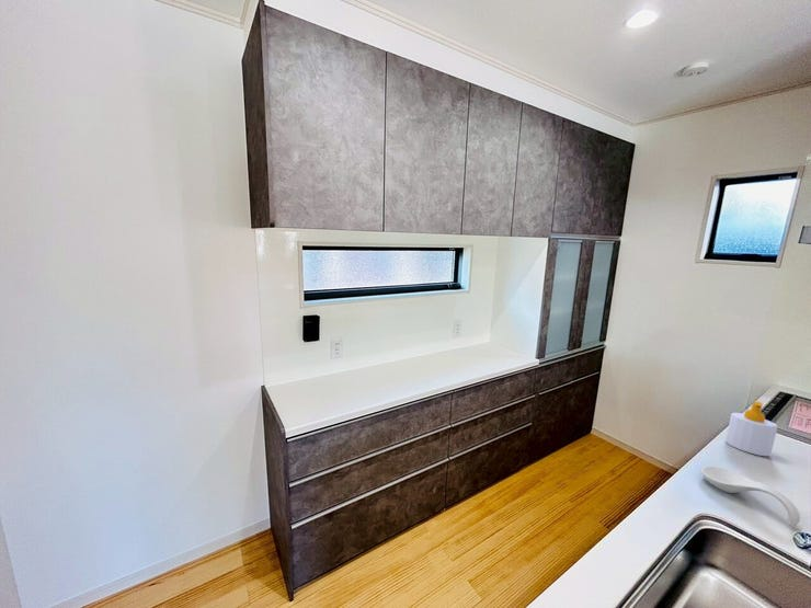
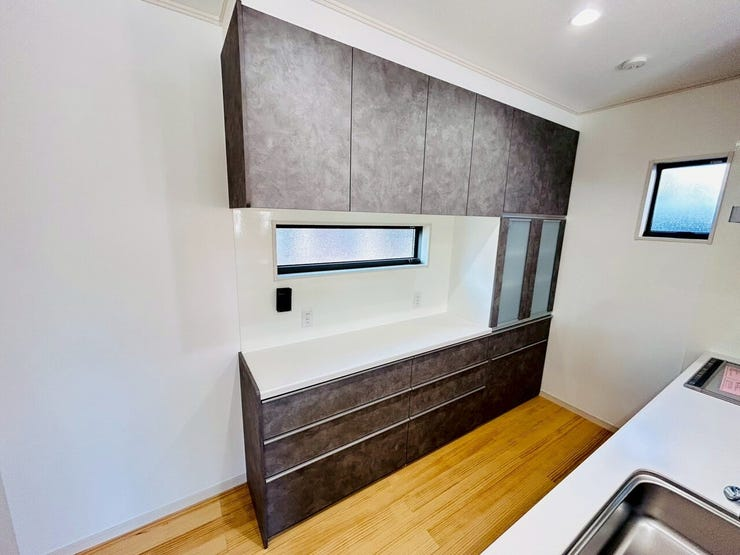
- soap bottle (752, 425)
- spoon rest (746, 487)
